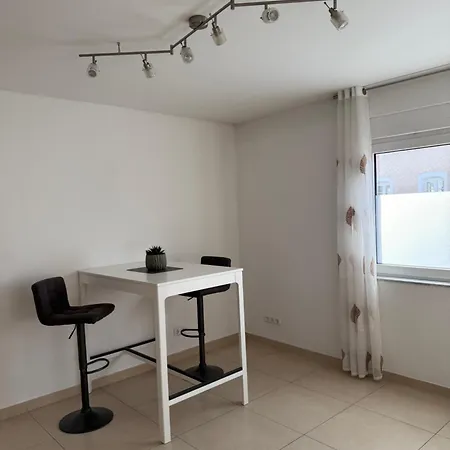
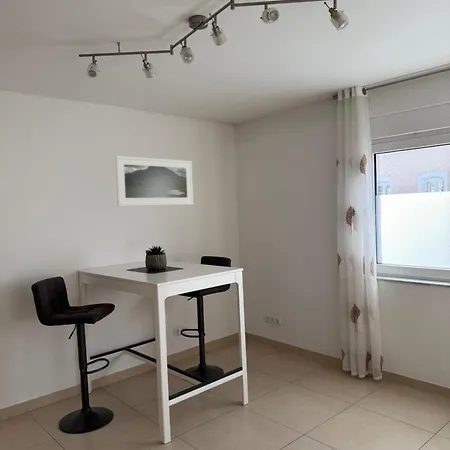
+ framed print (157, 182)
